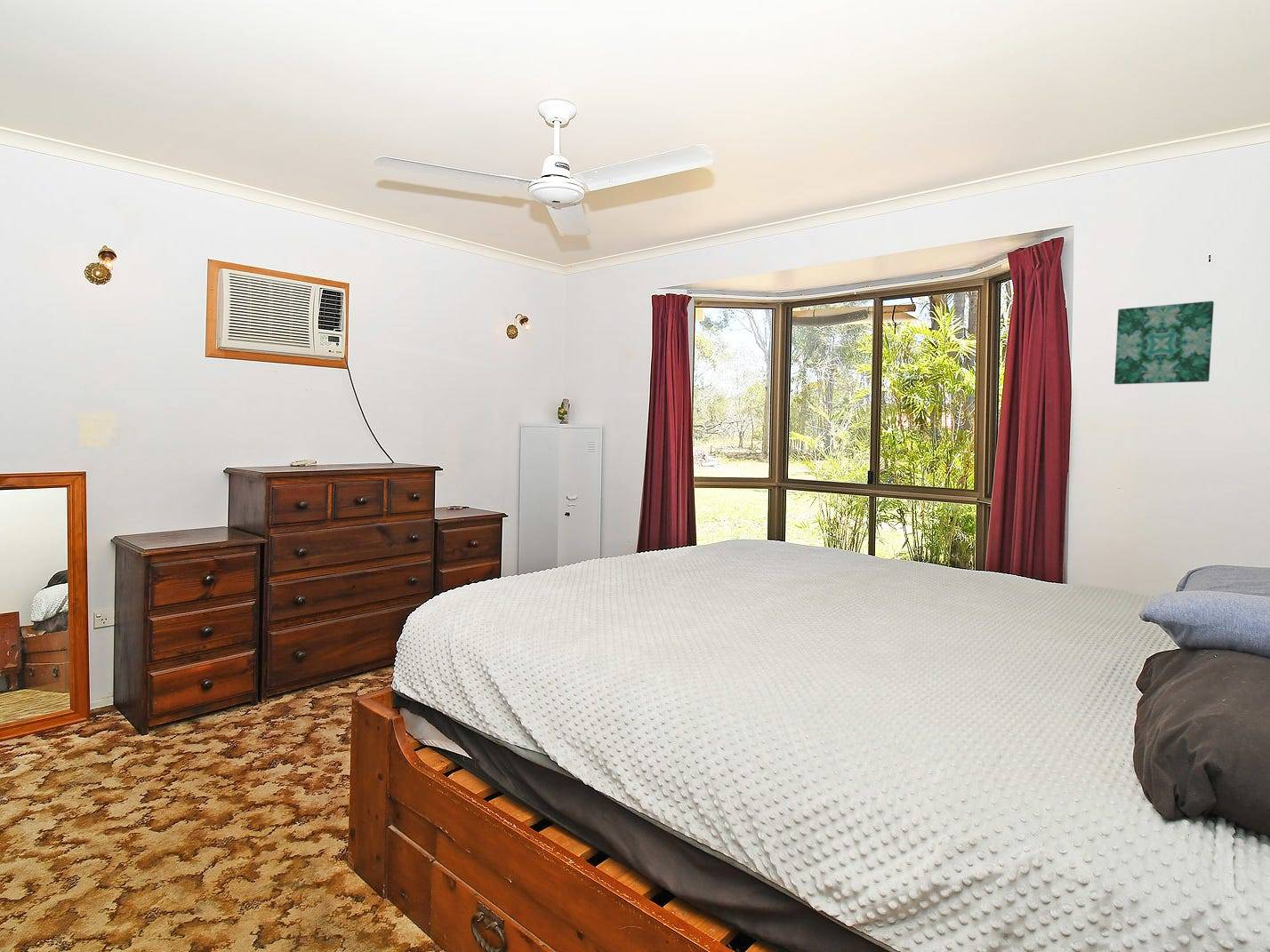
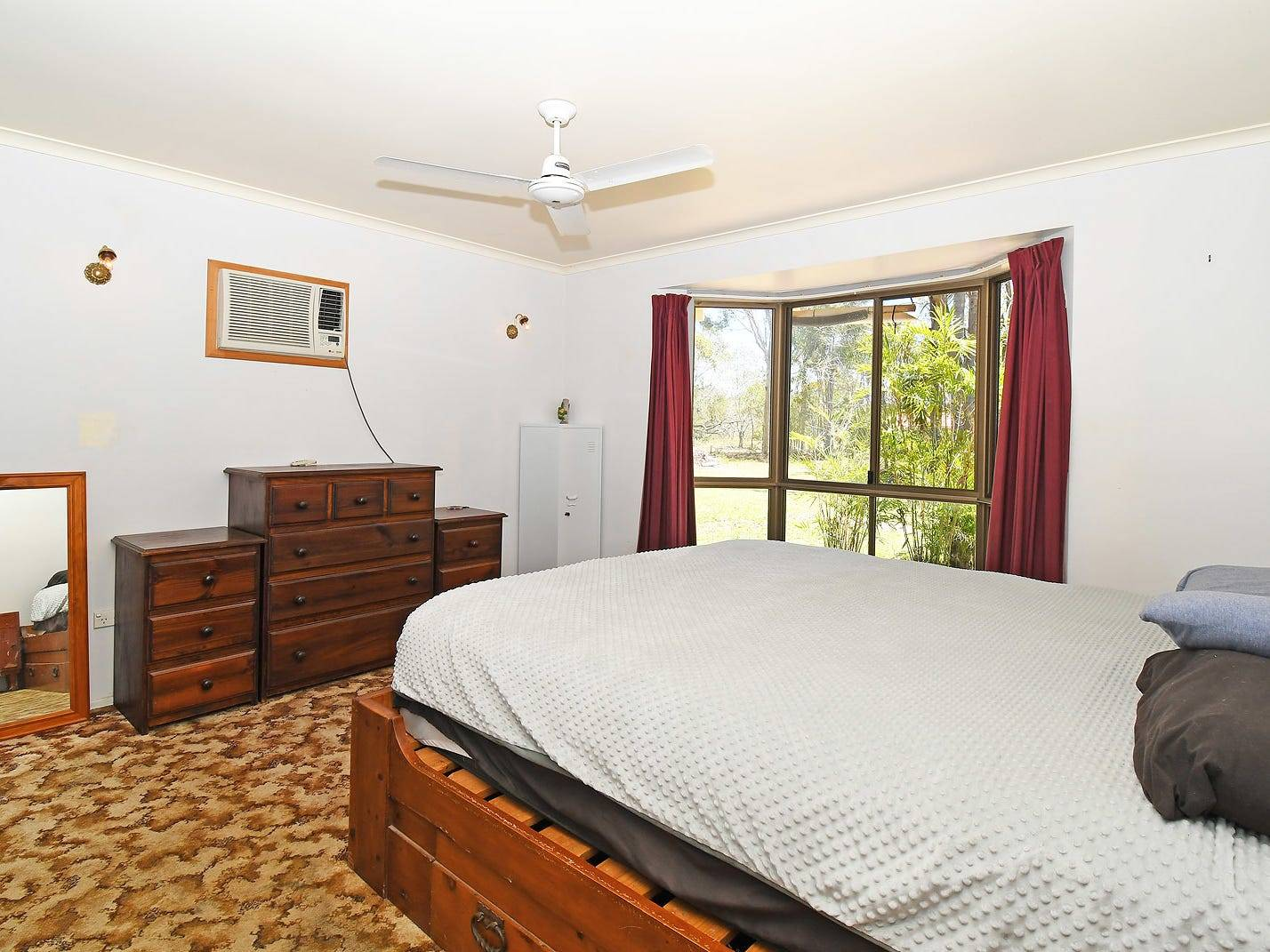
- wall art (1161, 344)
